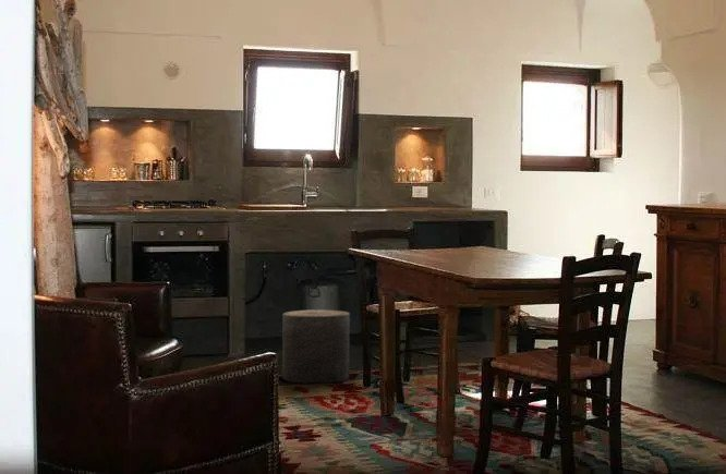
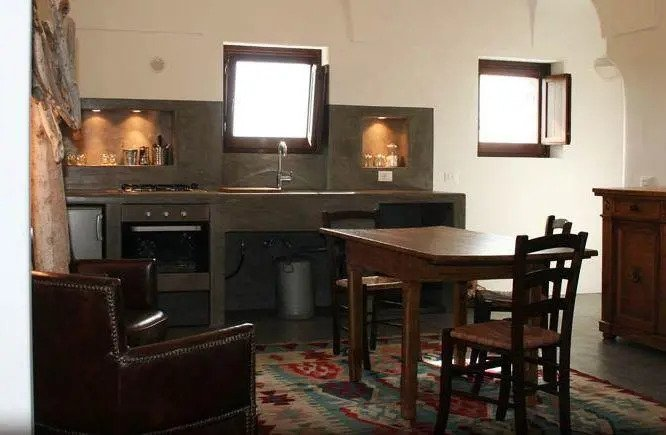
- stool (316, 344)
